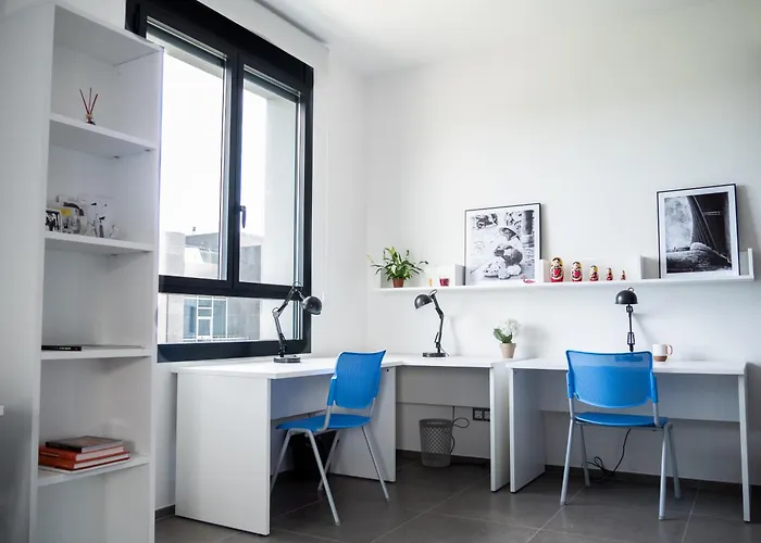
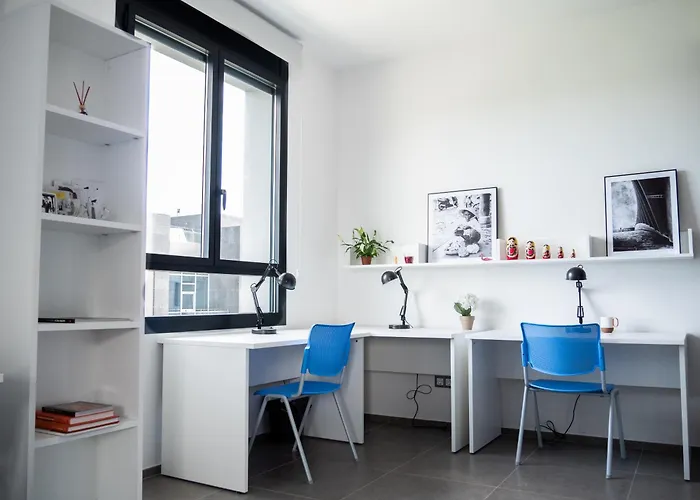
- wastebasket (435, 442)
